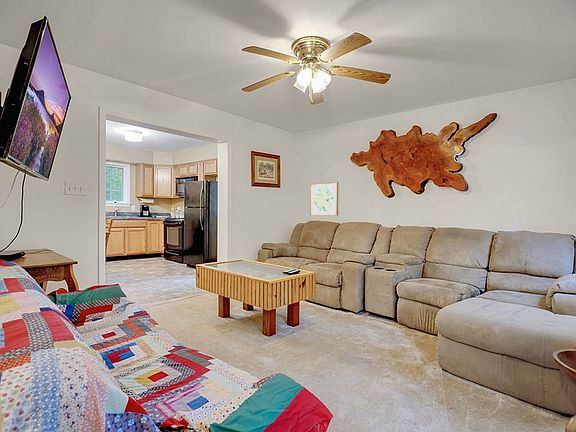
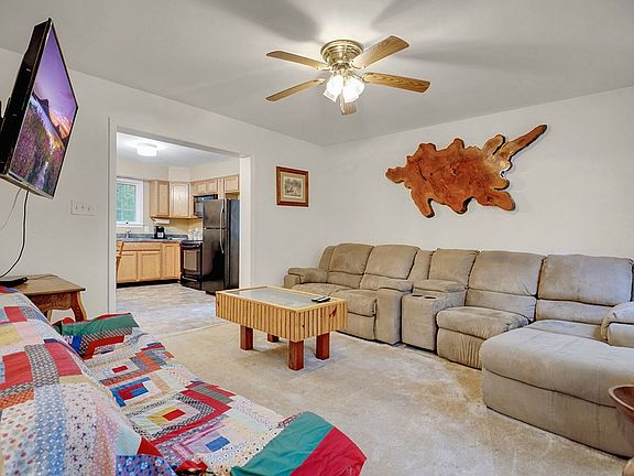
- wall art (323, 199)
